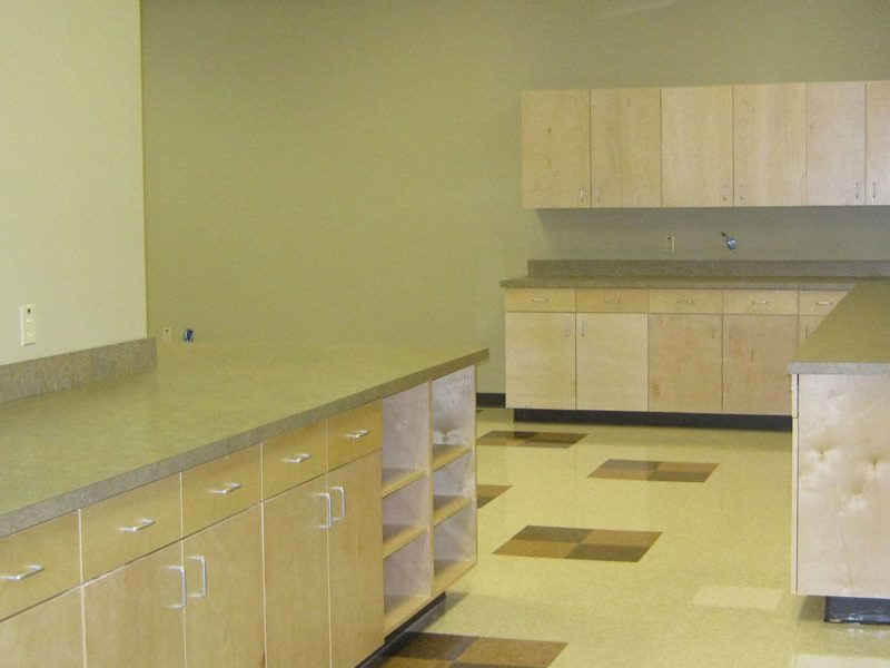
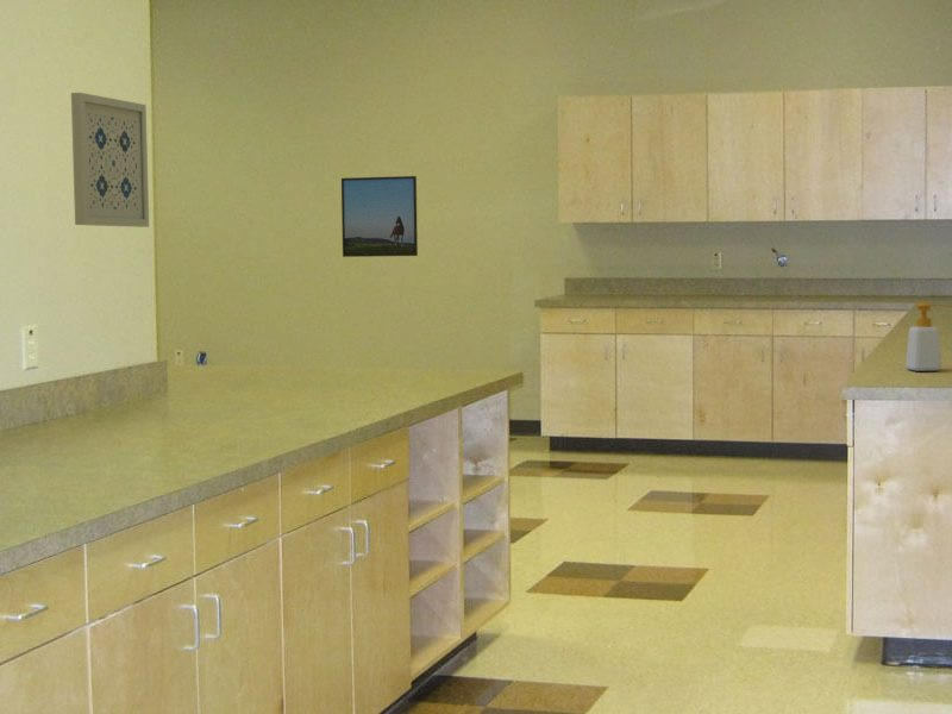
+ wall art (111, 162)
+ soap bottle (929, 336)
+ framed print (378, 217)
